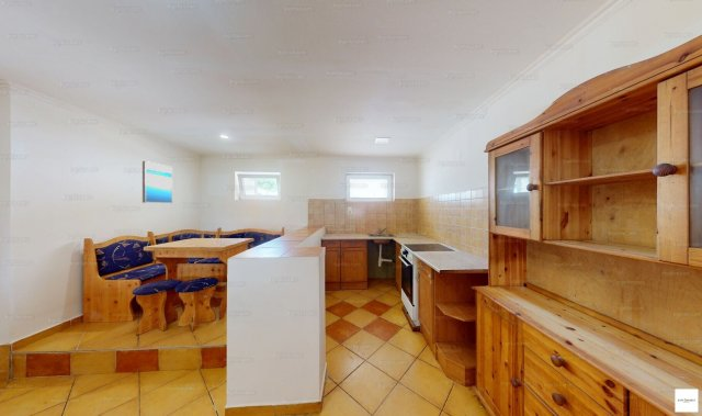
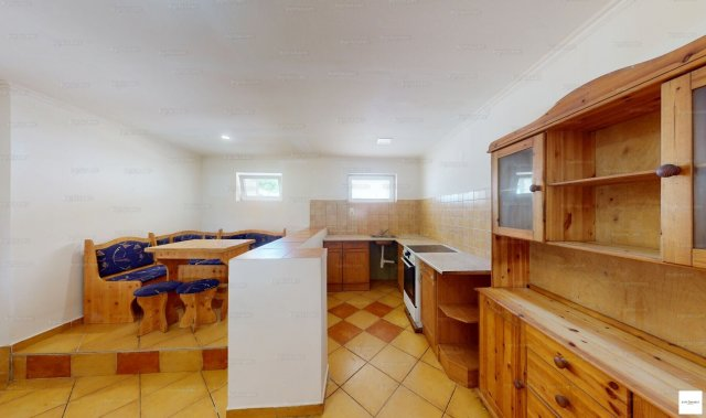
- wall art (158, 183)
